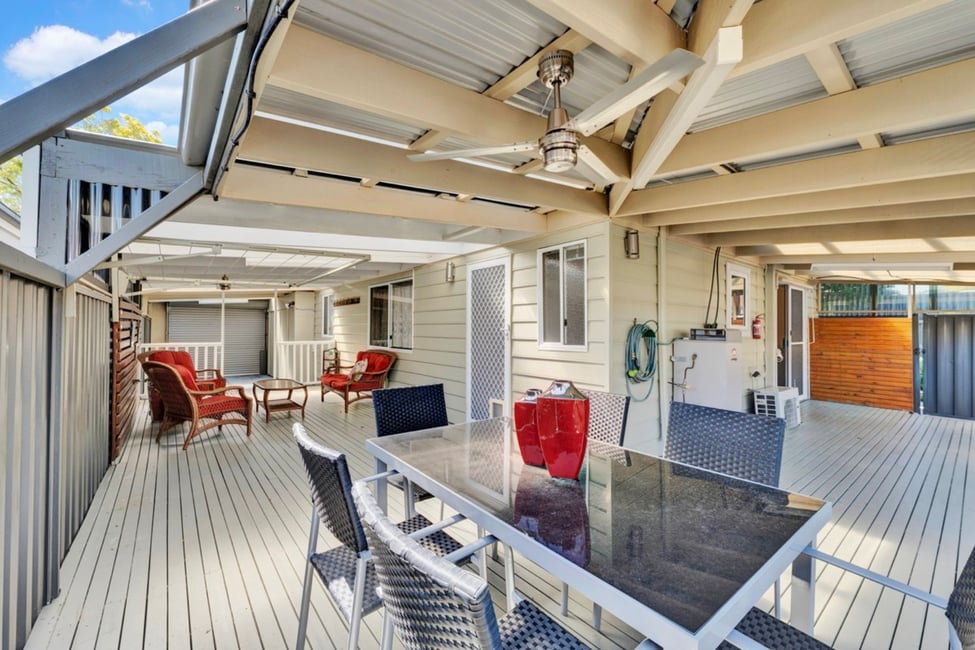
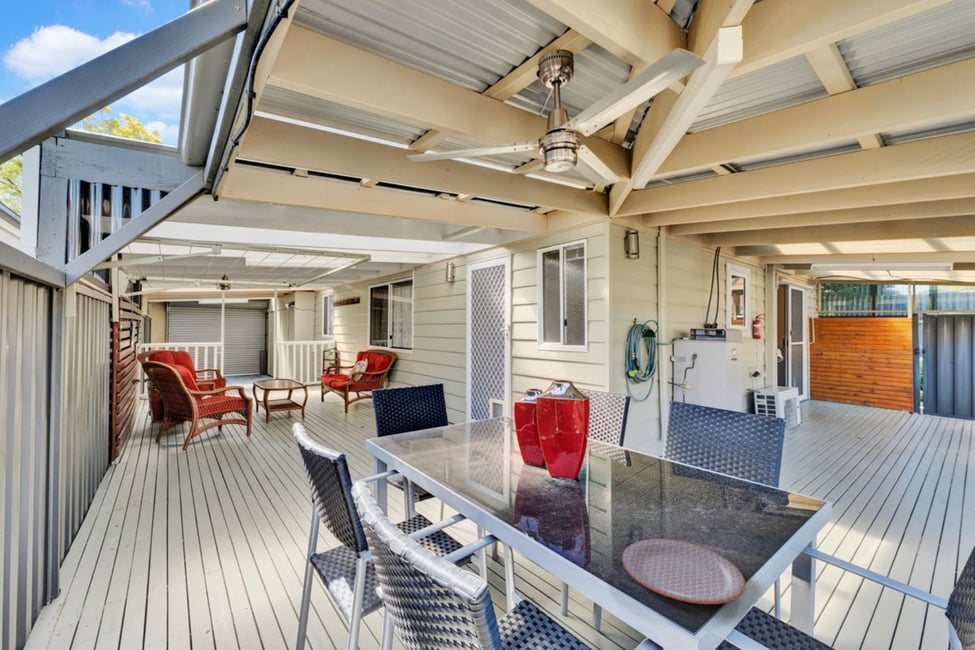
+ plate (680, 571)
